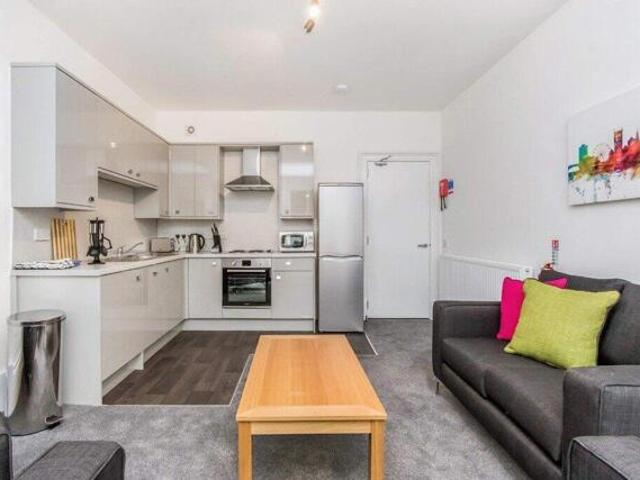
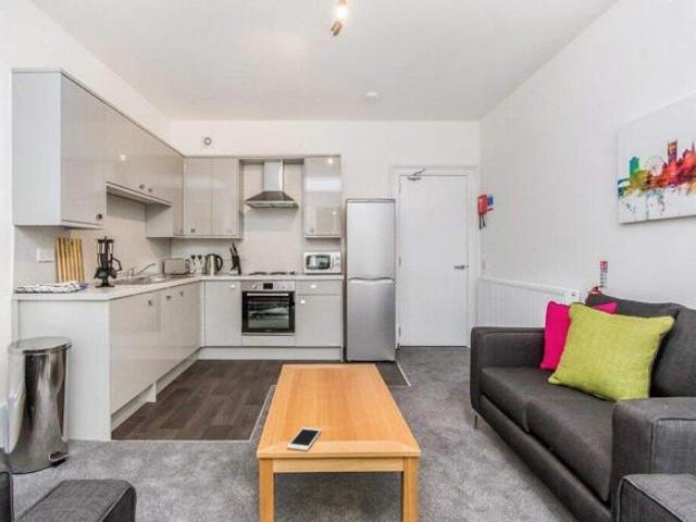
+ cell phone (304, 438)
